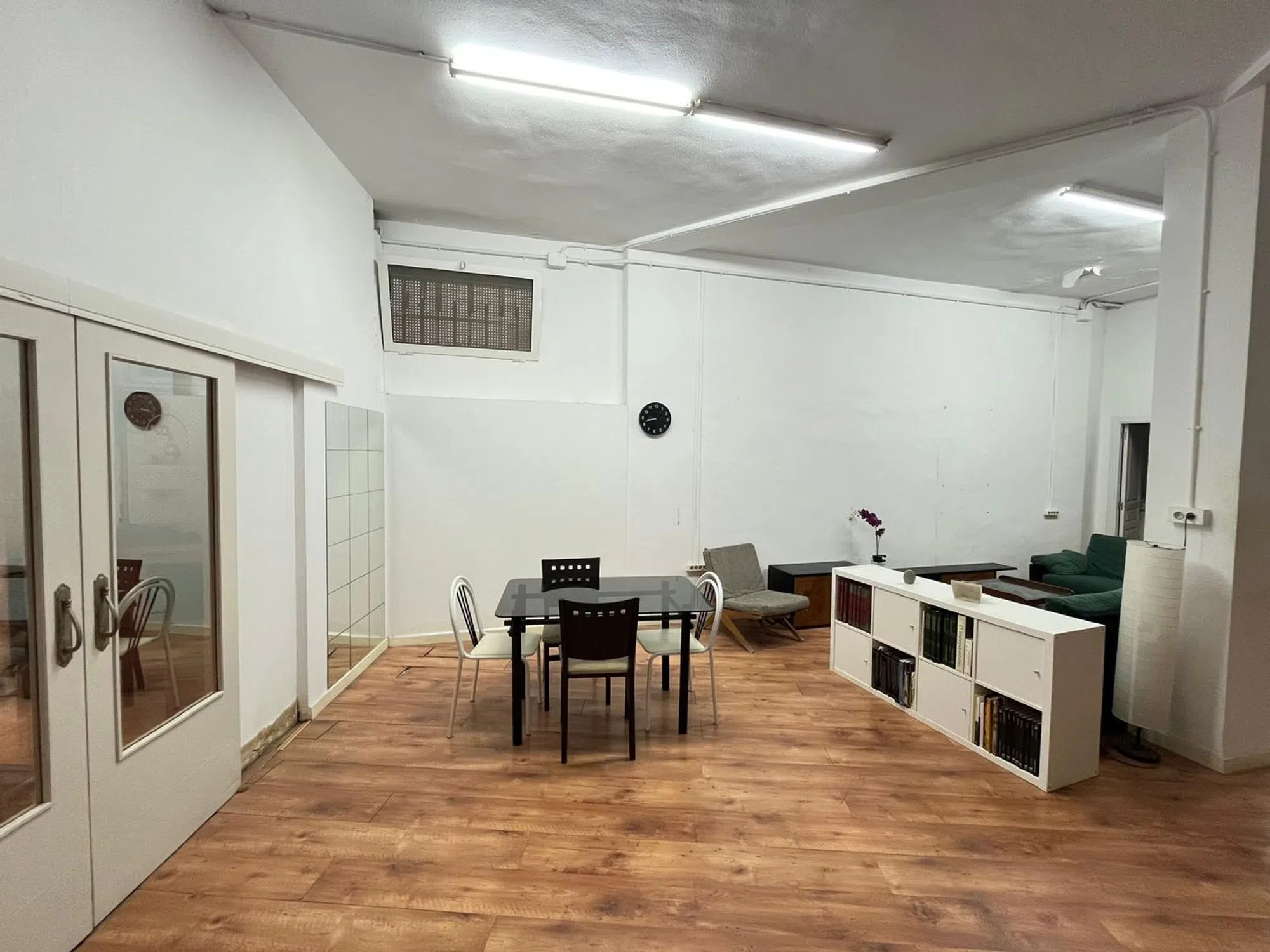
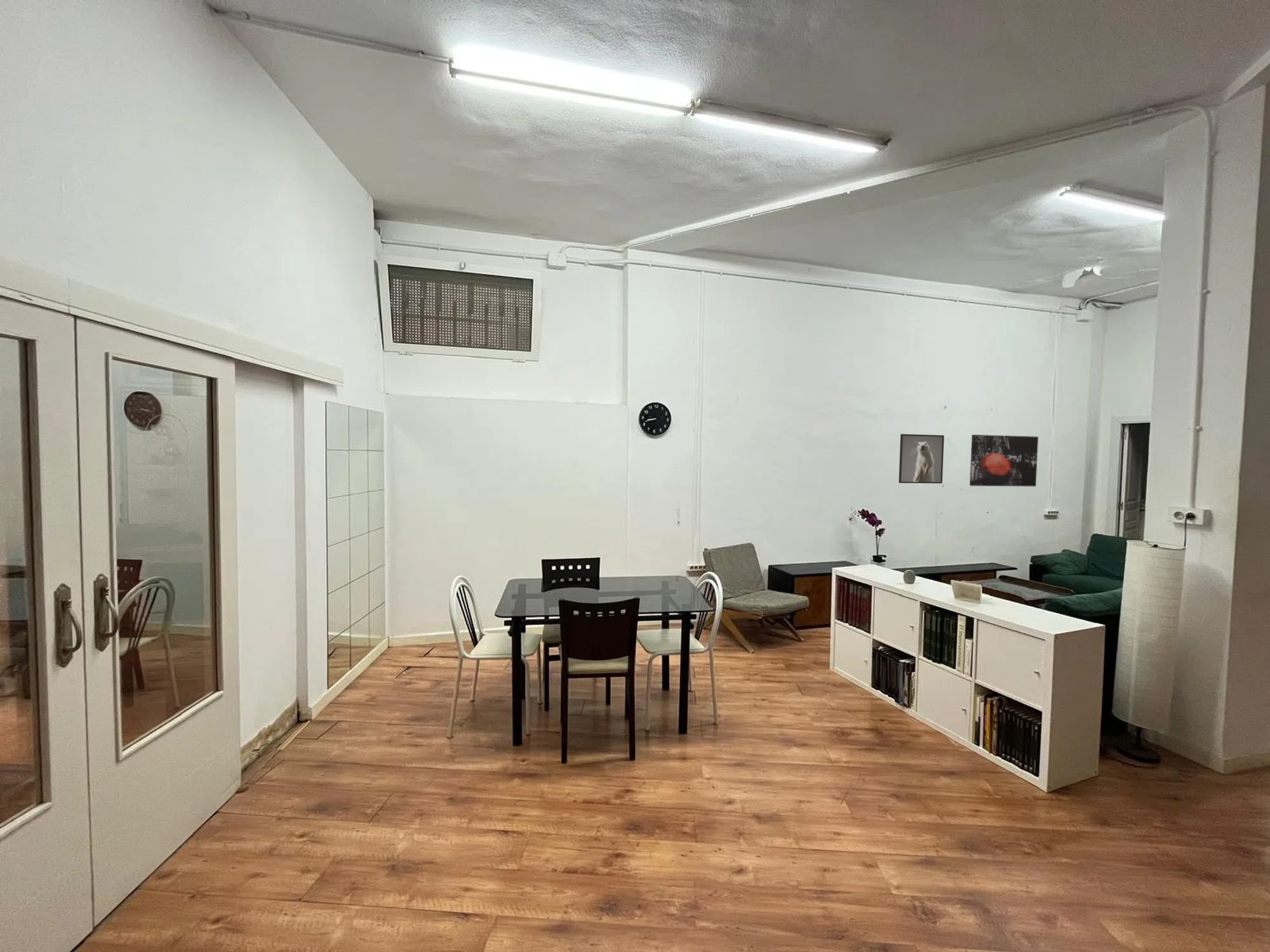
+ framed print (921, 459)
+ wall art (1004, 461)
